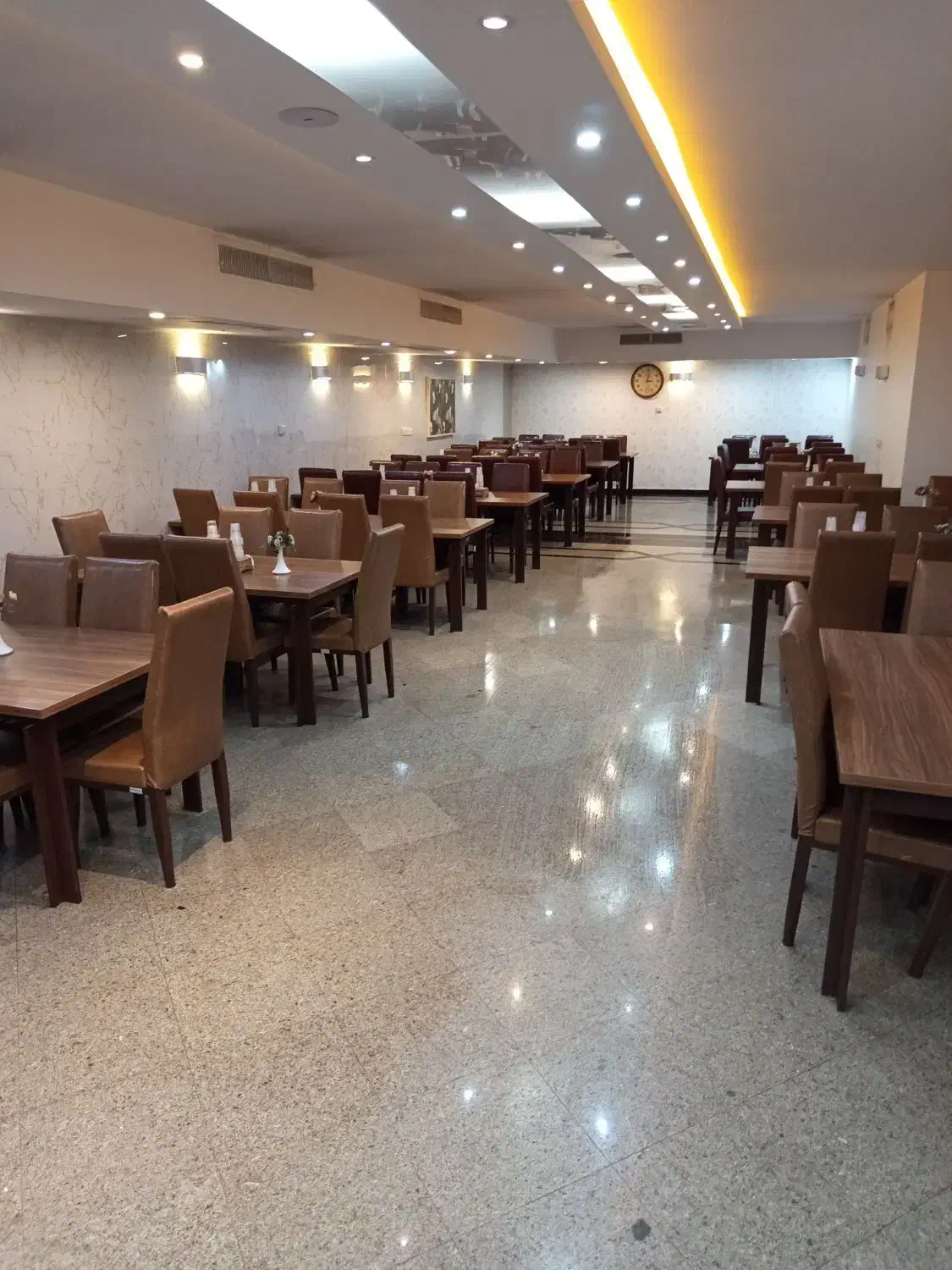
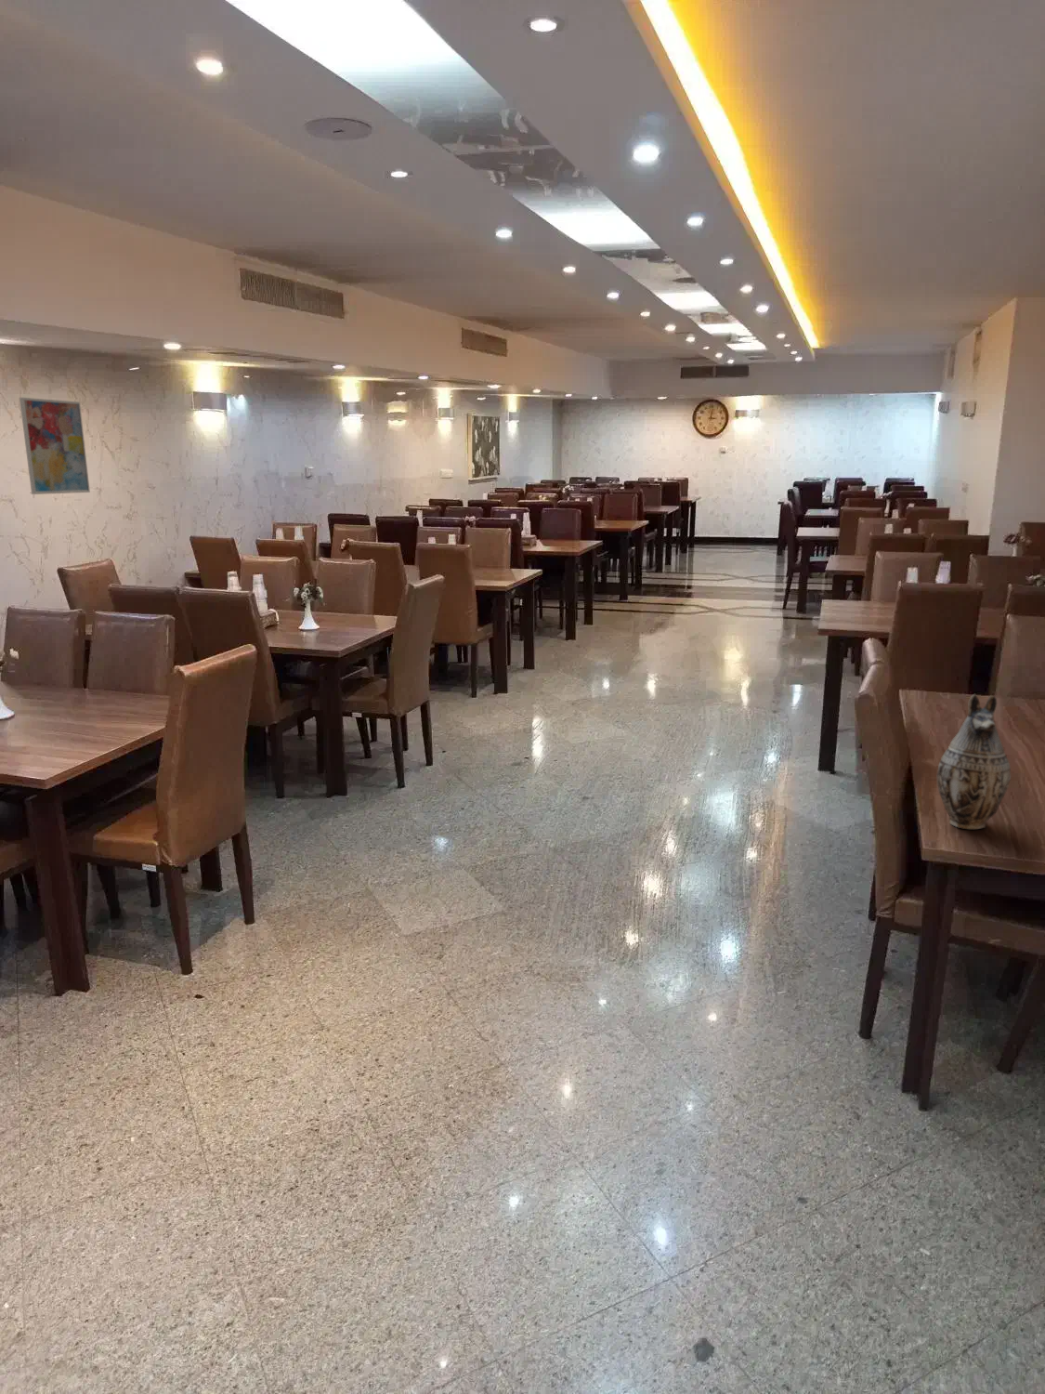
+ wall art (56, 447)
+ decorative vase (976, 760)
